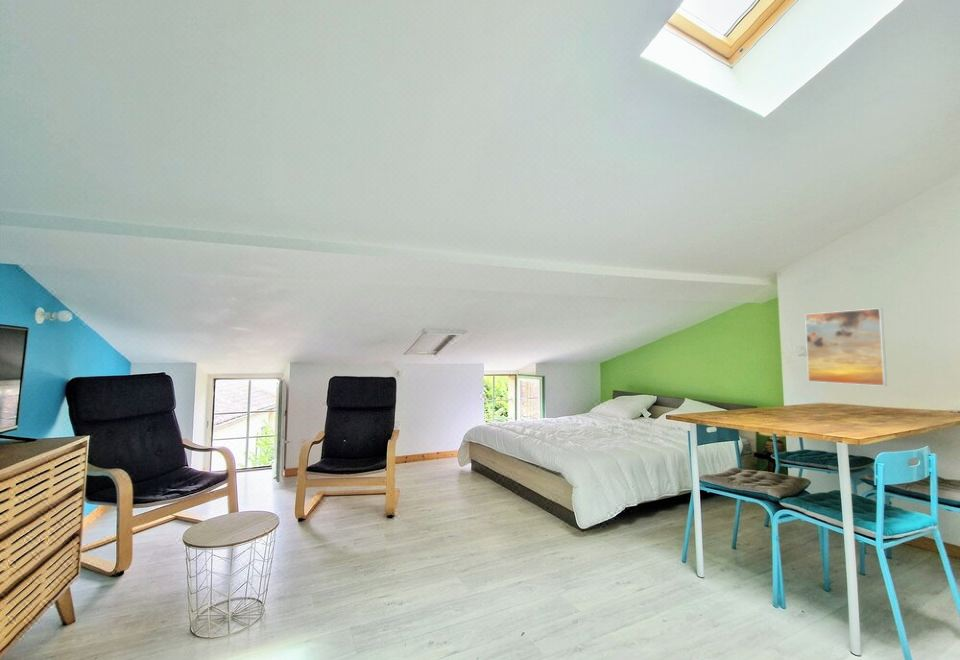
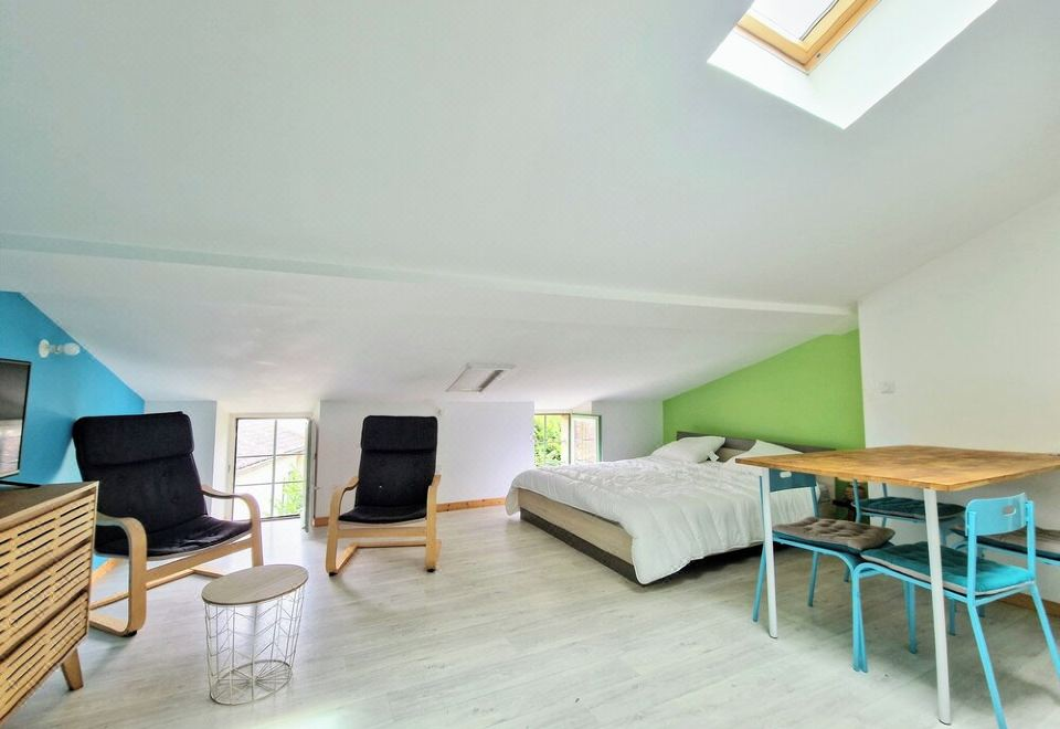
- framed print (842, 347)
